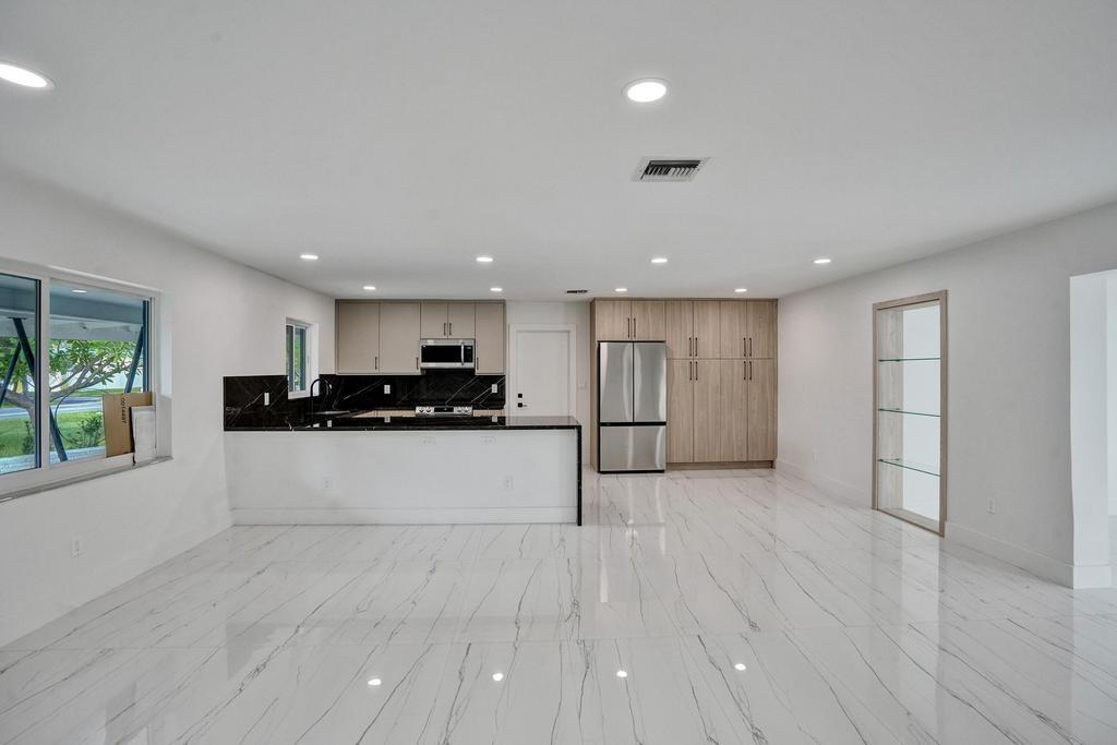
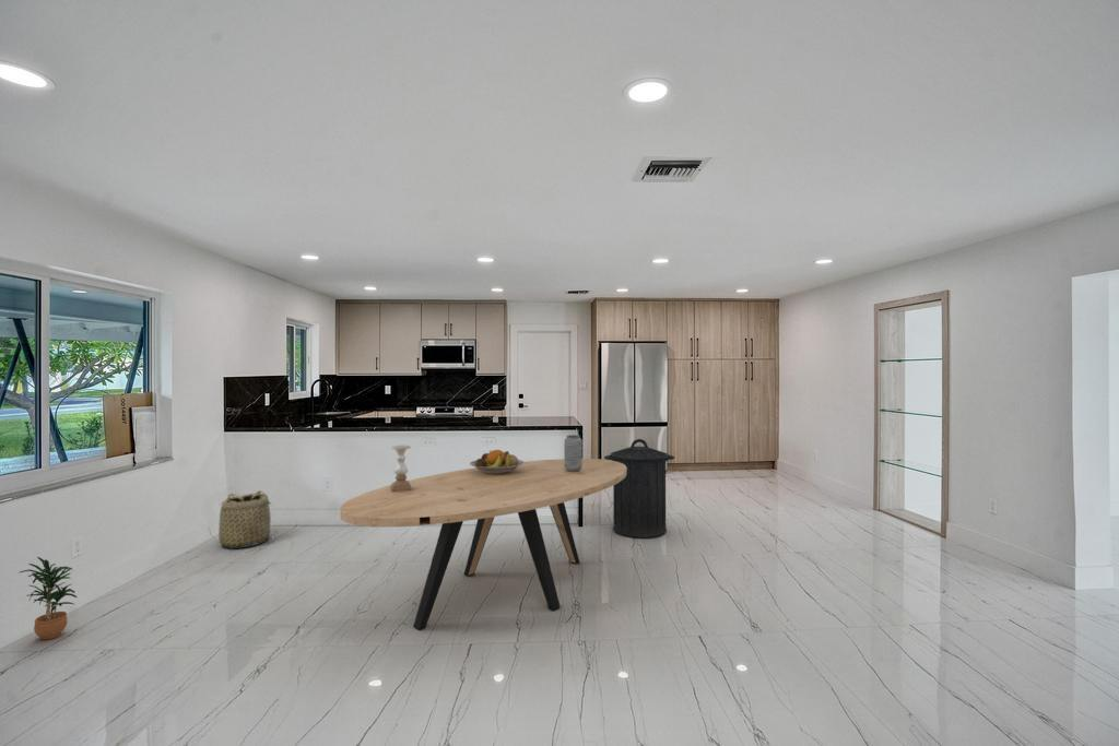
+ dining table (523, 531)
+ candle holder (401, 467)
+ vase (573, 452)
+ trash can (639, 484)
+ basket (243, 517)
+ fruit bowl (496, 460)
+ potted plant (49, 594)
